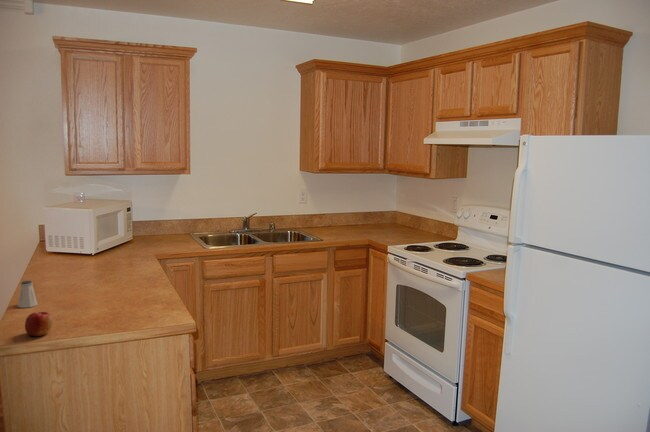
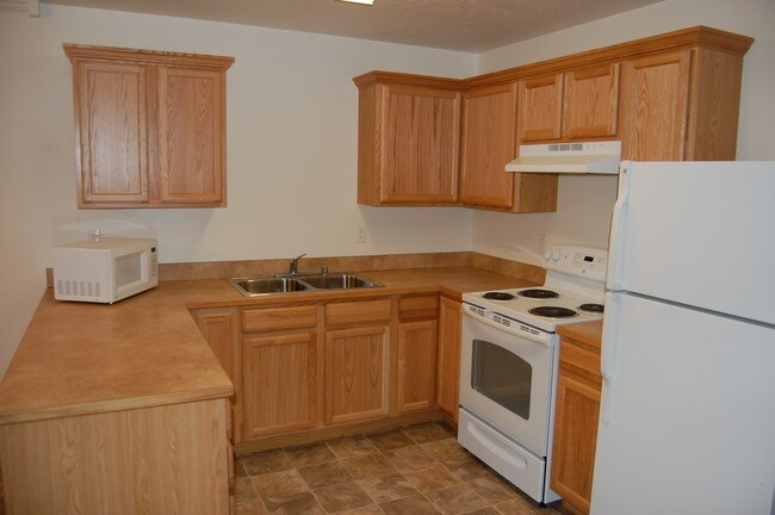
- apple (39, 322)
- saltshaker (27, 293)
